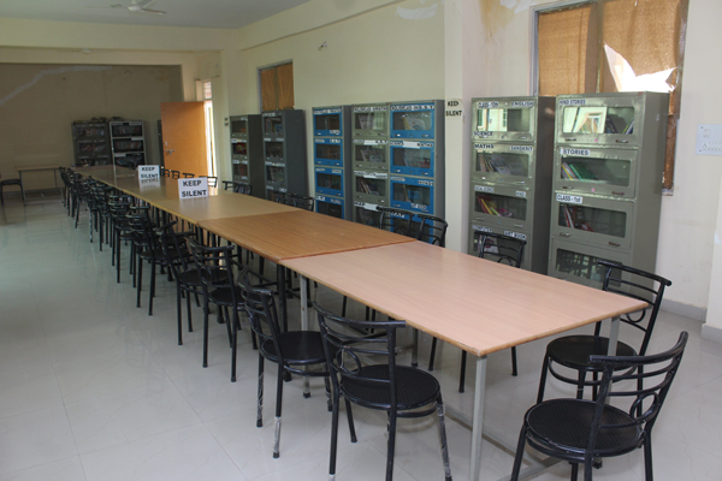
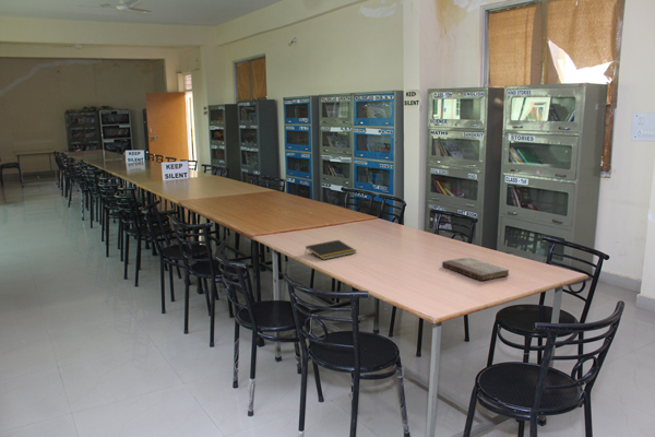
+ notepad (331, 249)
+ book (474, 268)
